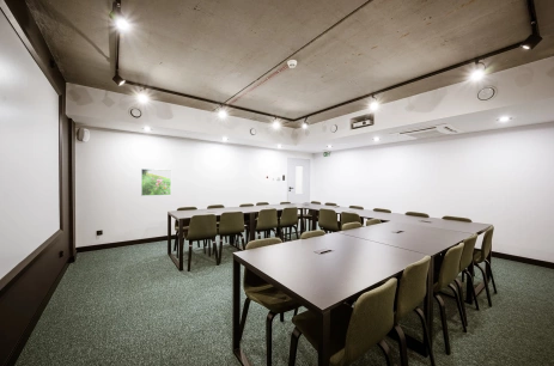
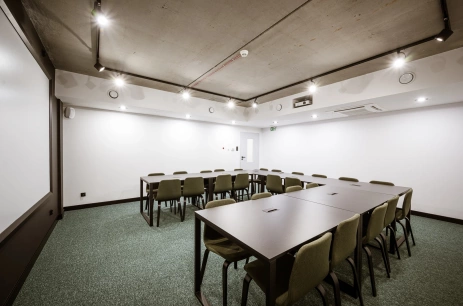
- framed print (156, 182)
